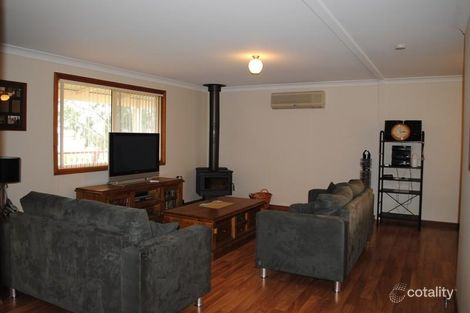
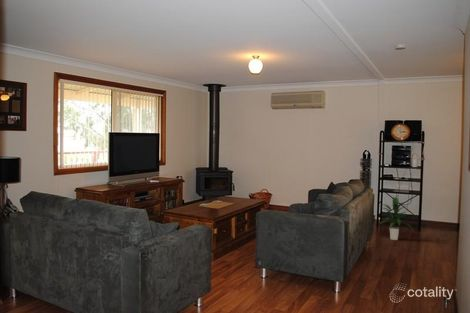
+ indoor plant (396, 219)
